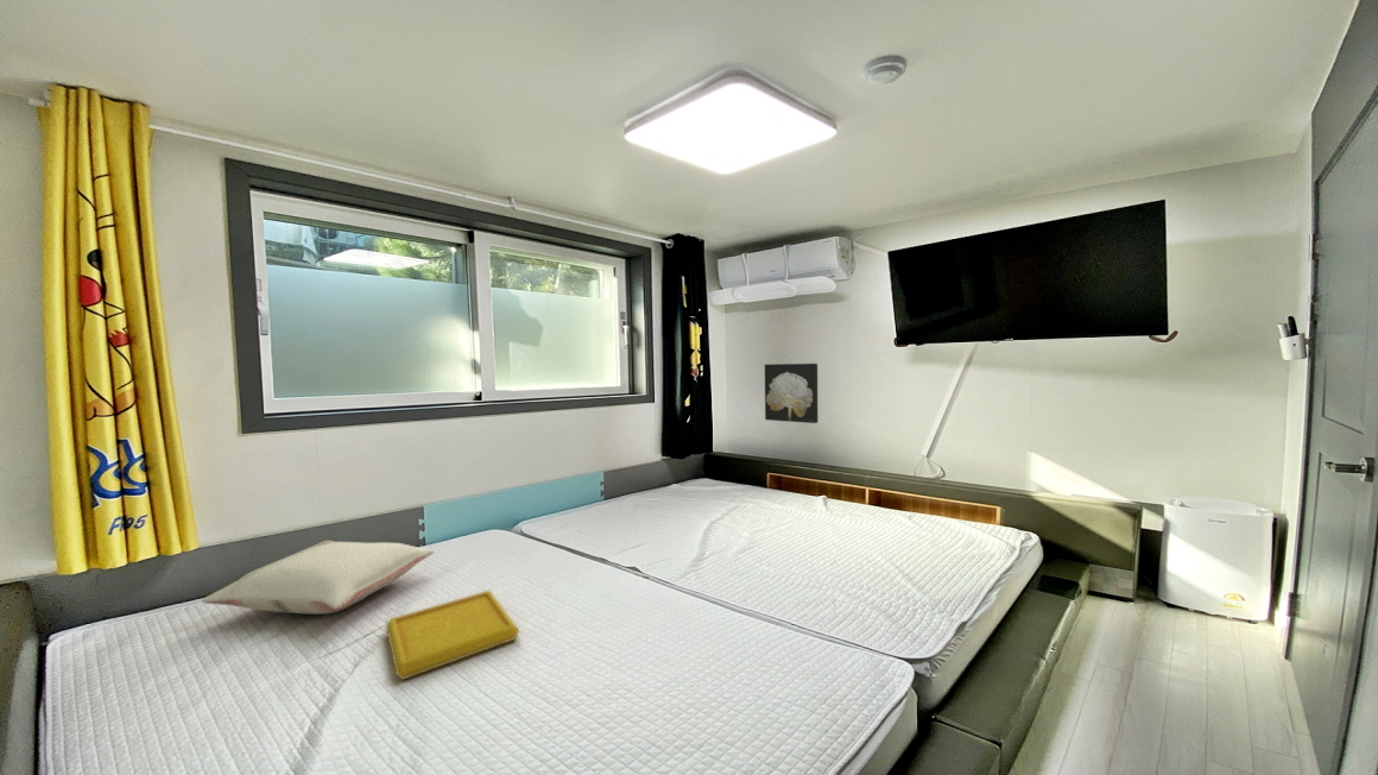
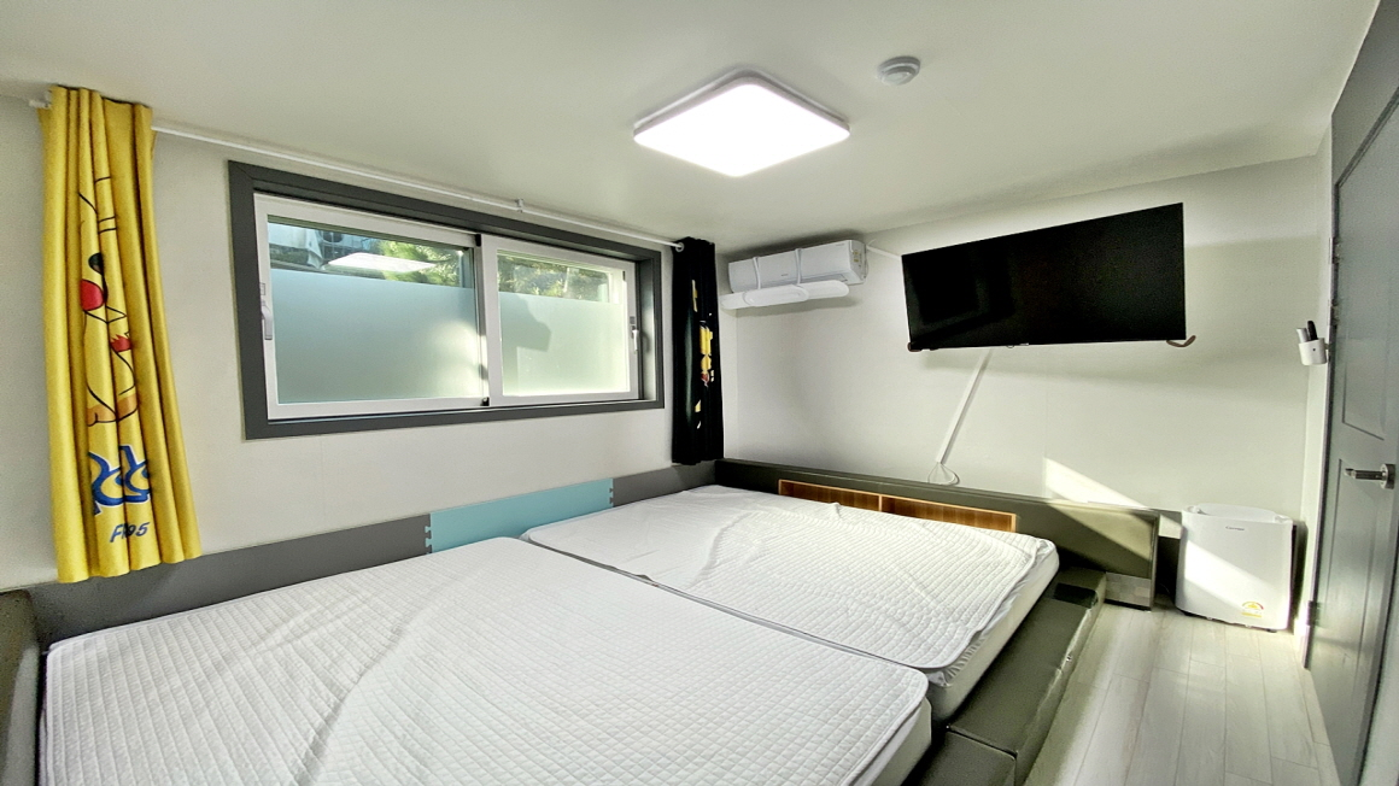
- pillow (330, 574)
- wall art (790, 392)
- serving tray (451, 629)
